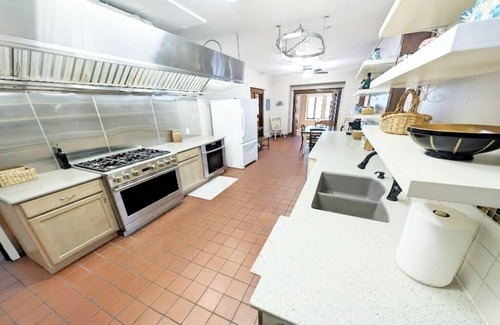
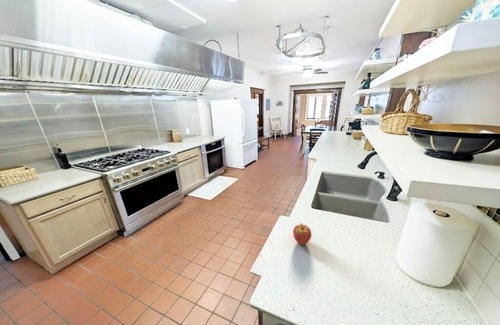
+ fruit (302, 233)
